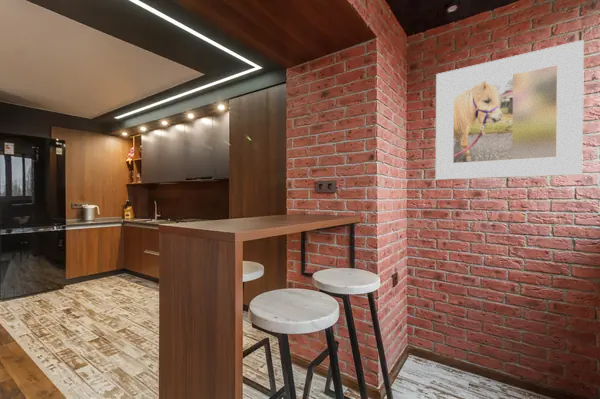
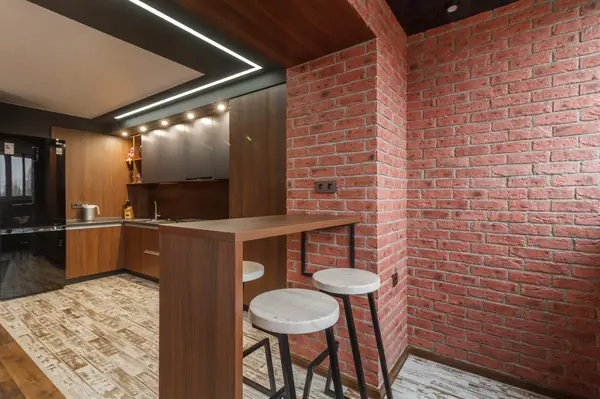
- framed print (500, 118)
